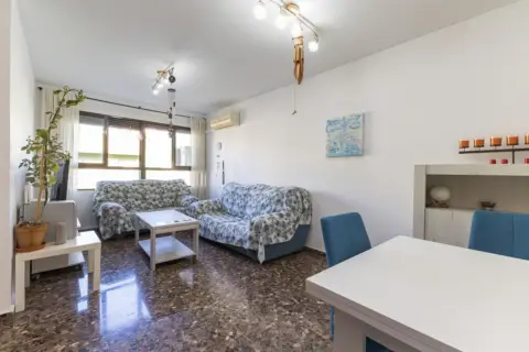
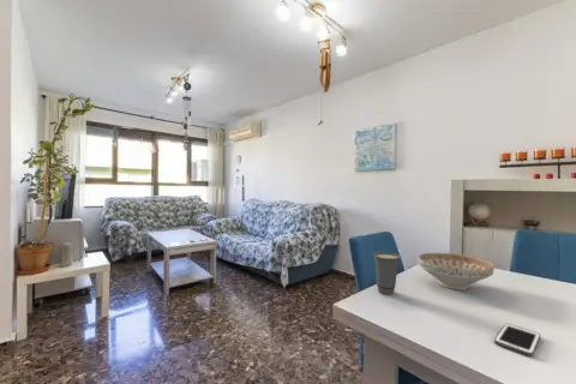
+ cup (385, 272)
+ cell phone (517, 338)
+ decorative bowl (452, 272)
